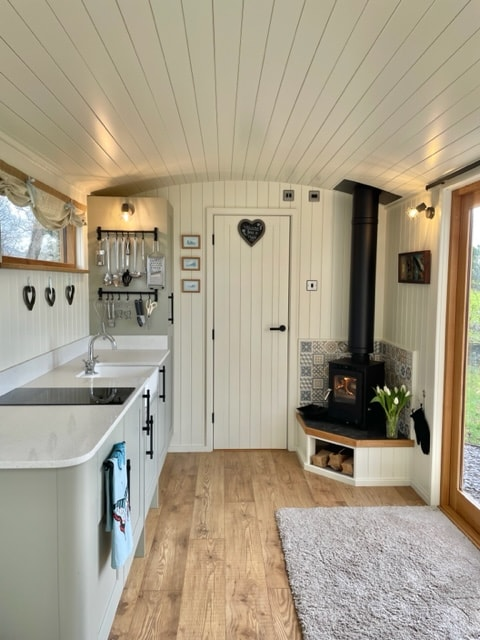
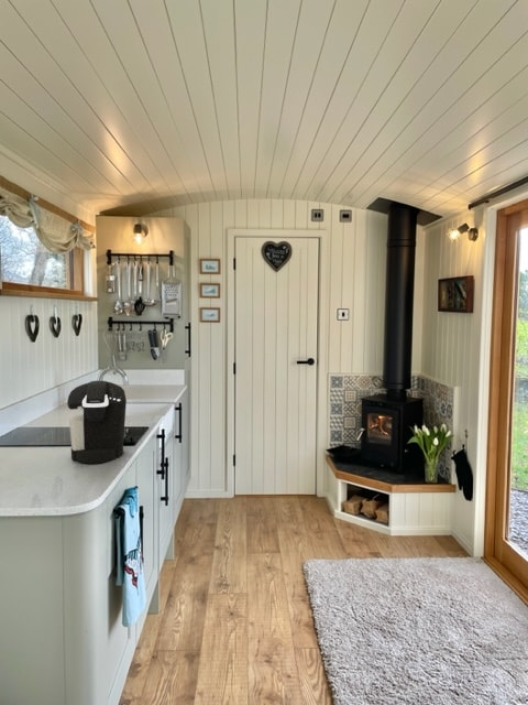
+ coffee maker (97, 420)
